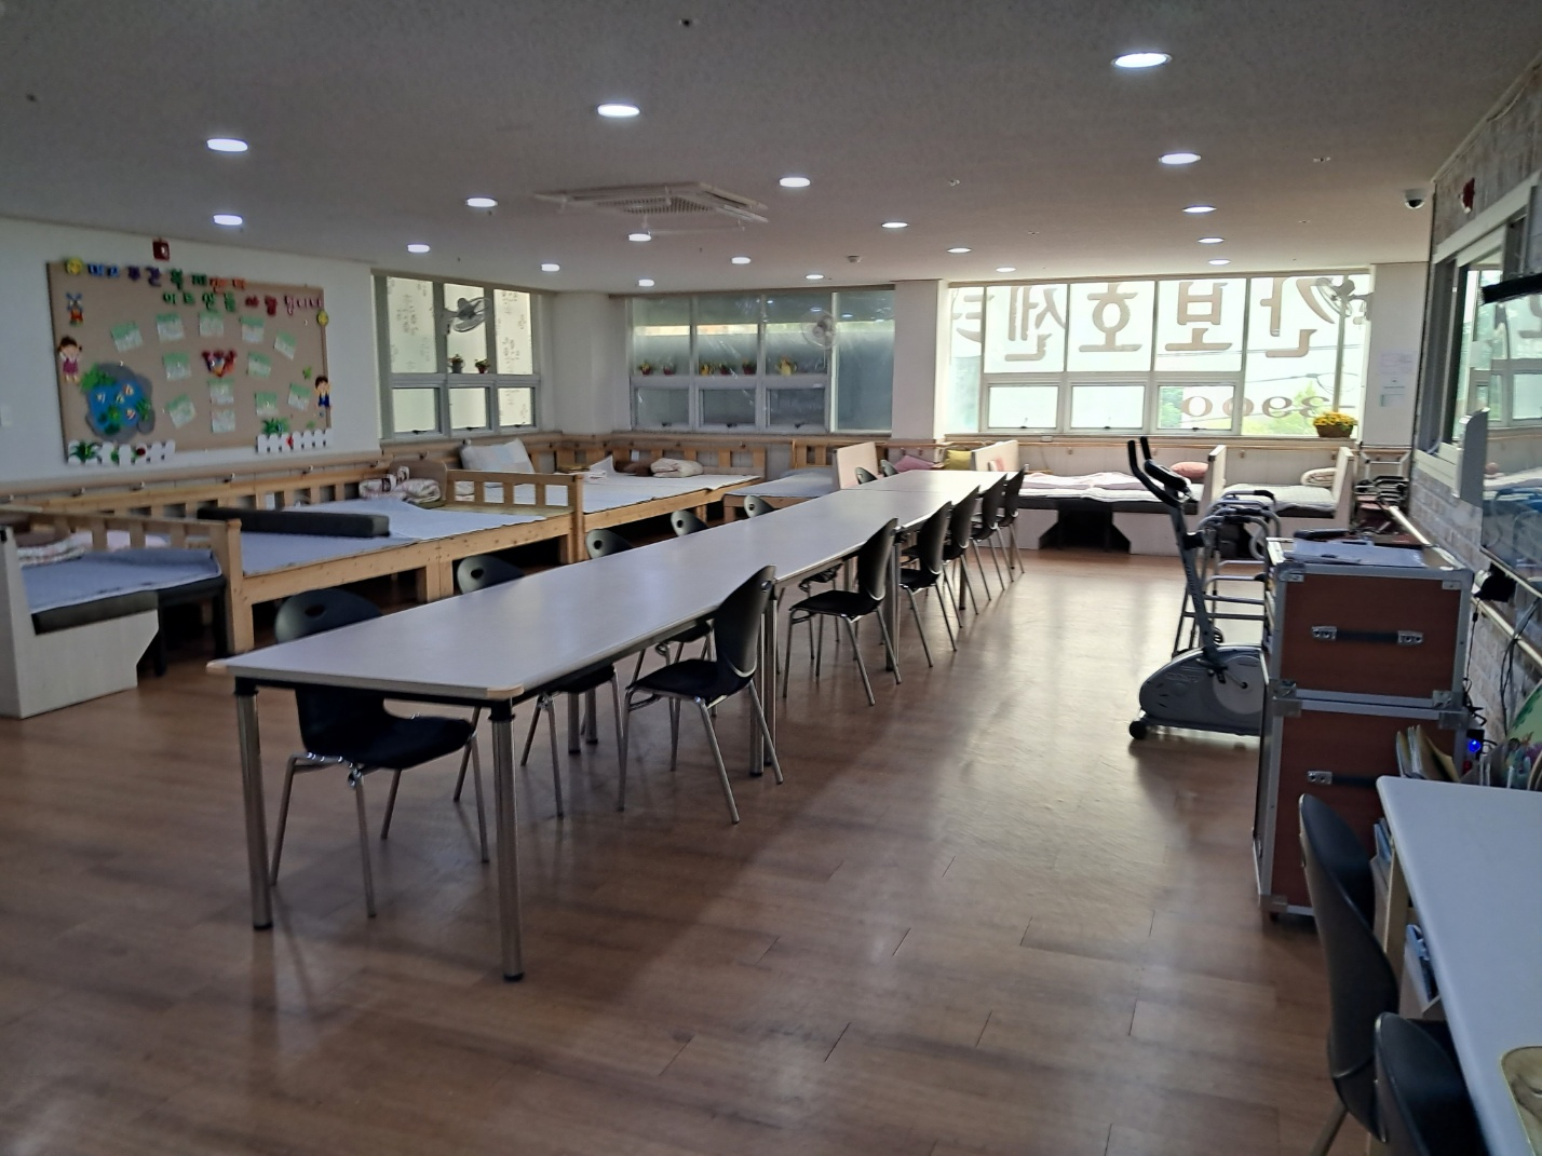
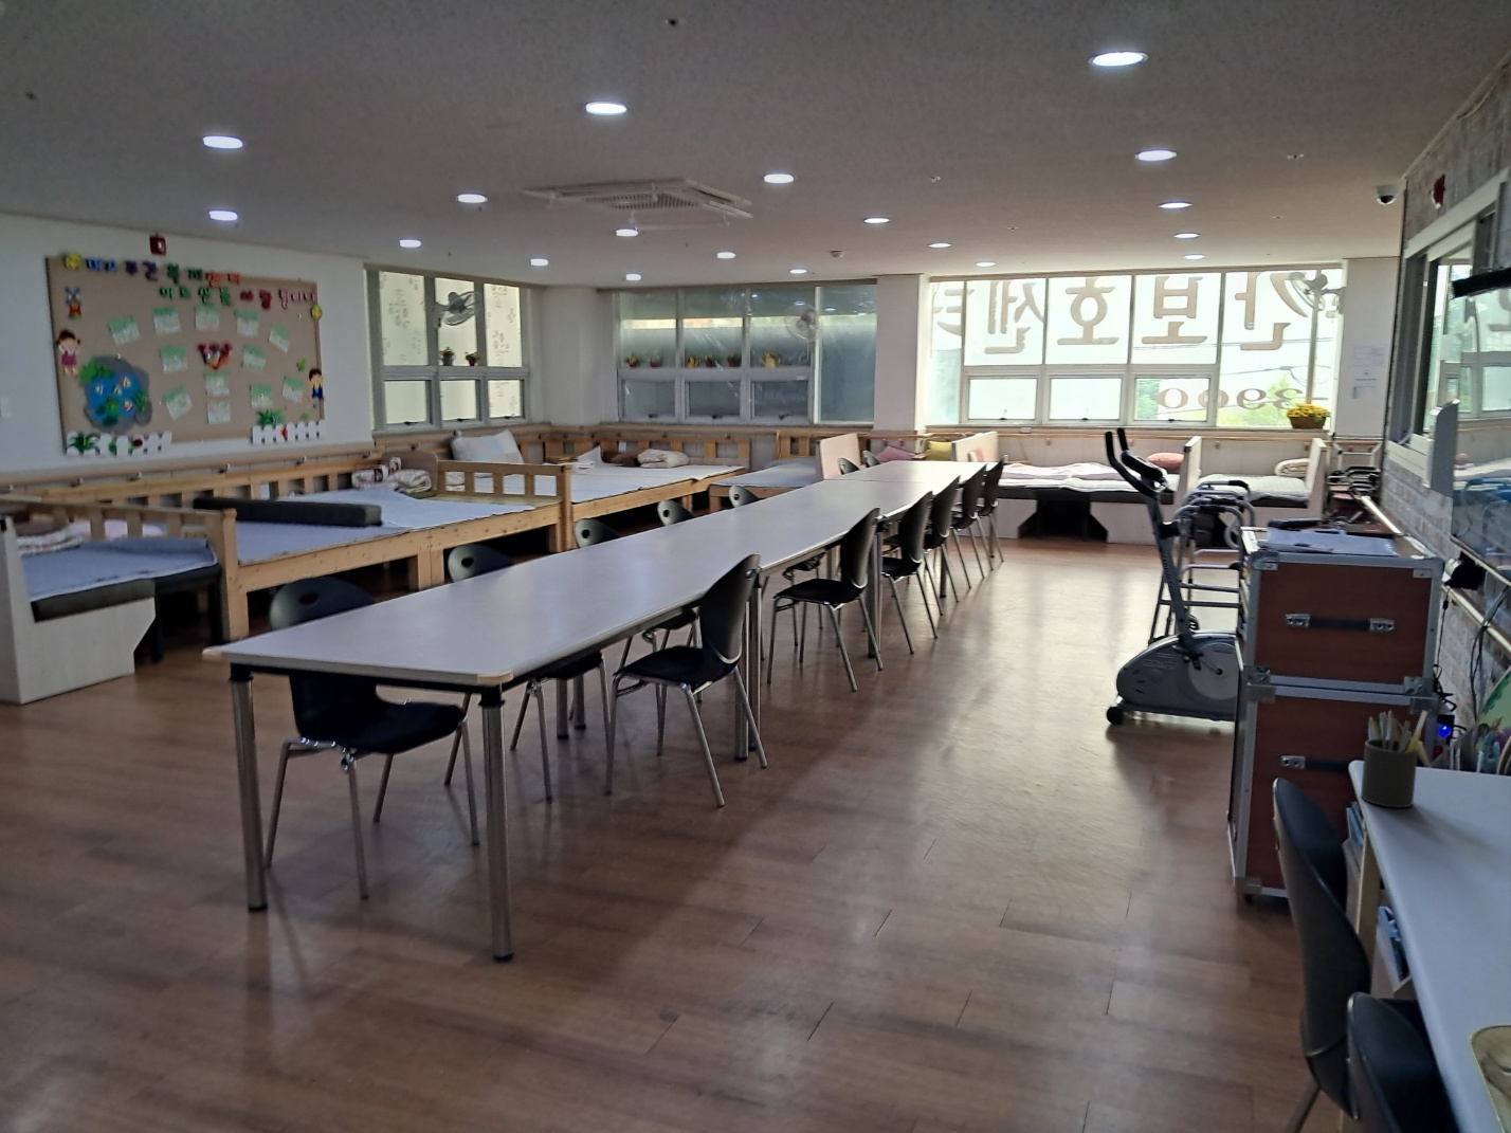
+ pen holder (1393, 756)
